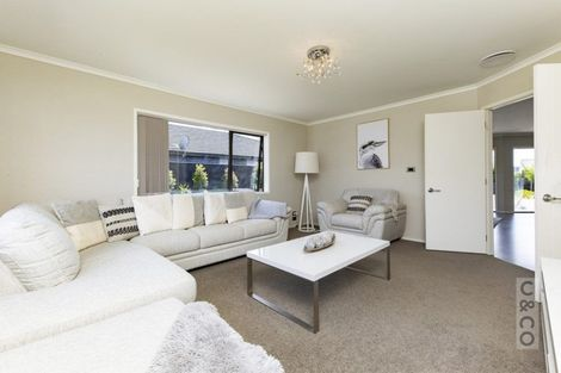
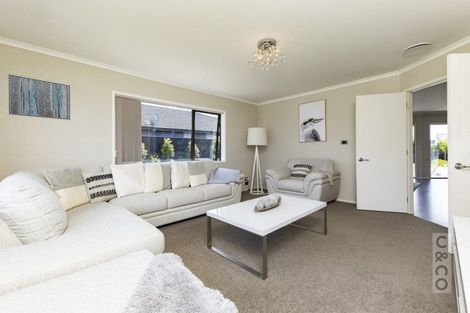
+ wall art (41, 98)
